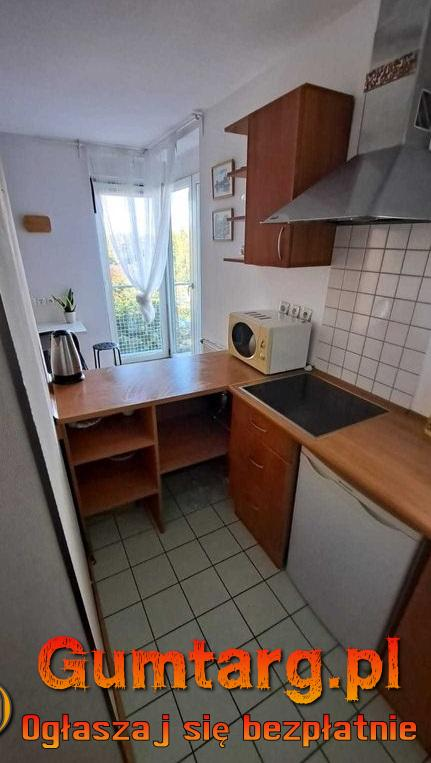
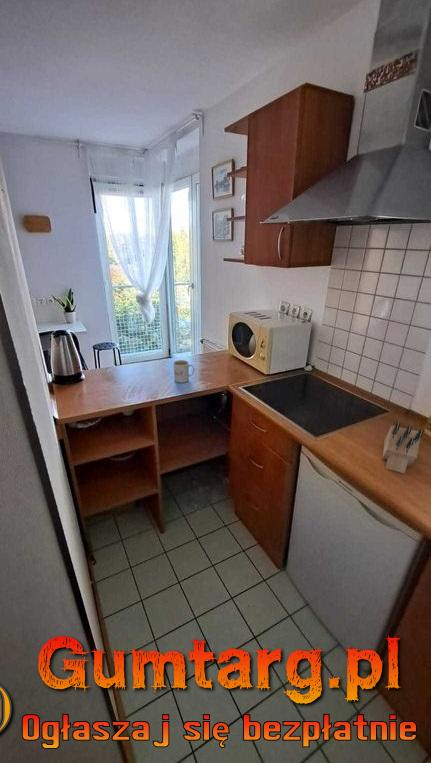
+ knife block (402, 437)
+ mug (184, 371)
